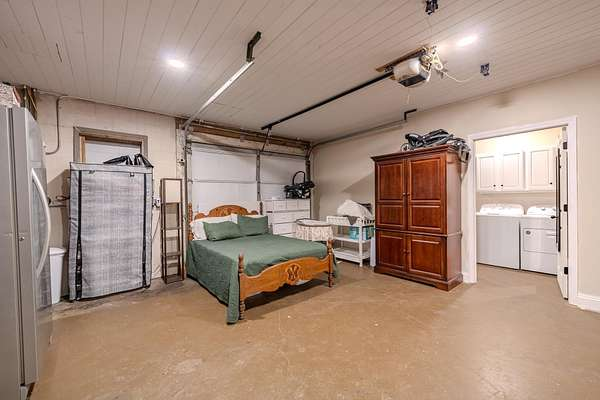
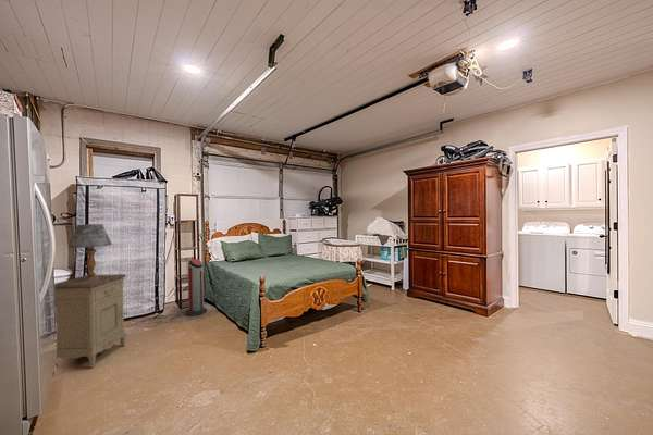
+ table lamp (90, 251)
+ air purifier (196, 285)
+ nightstand (93, 318)
